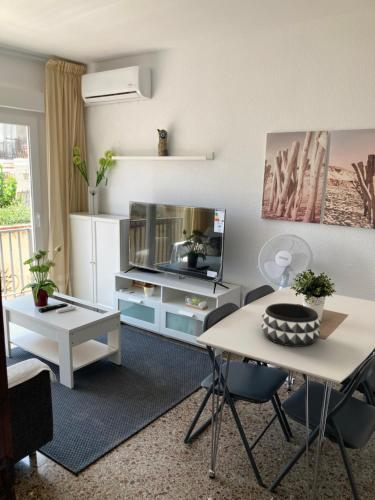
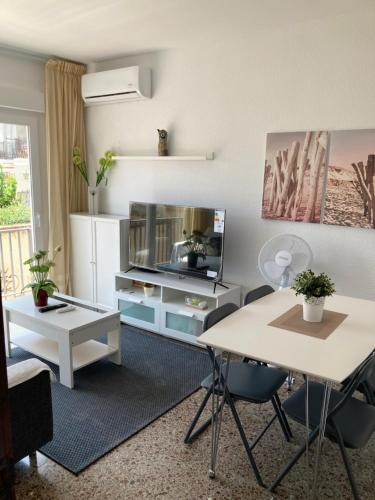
- decorative bowl (290, 323)
